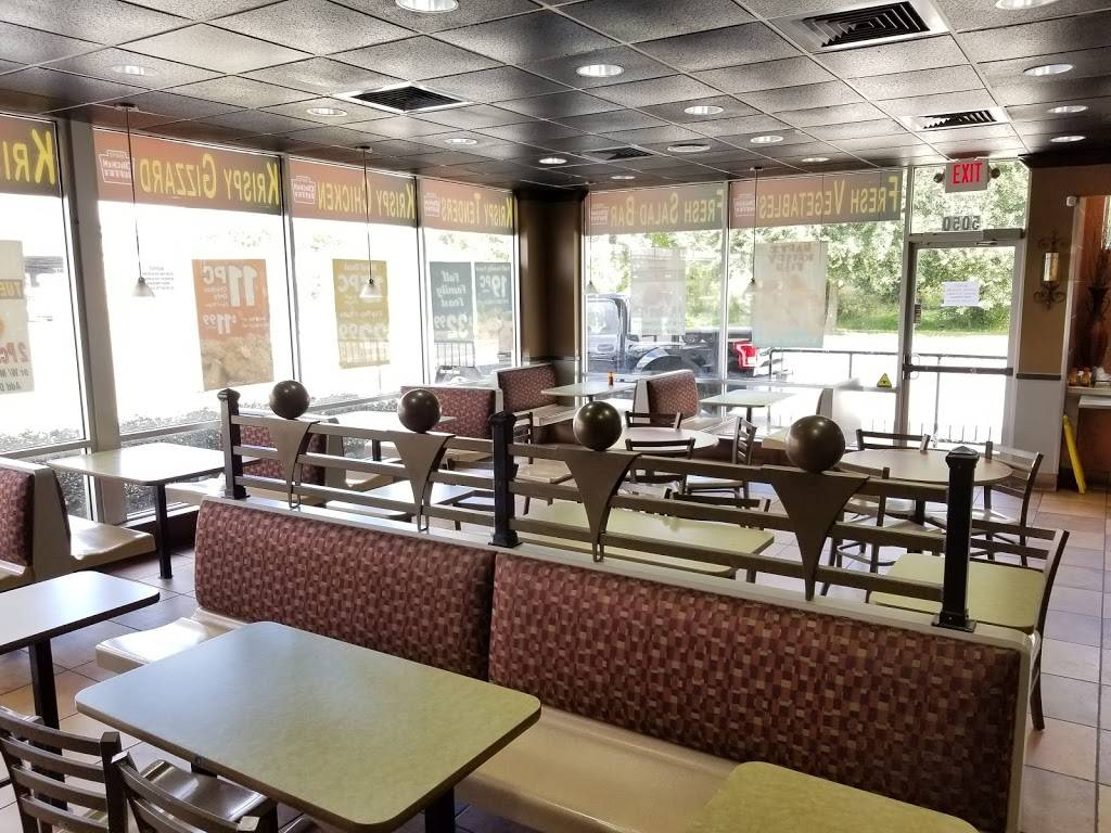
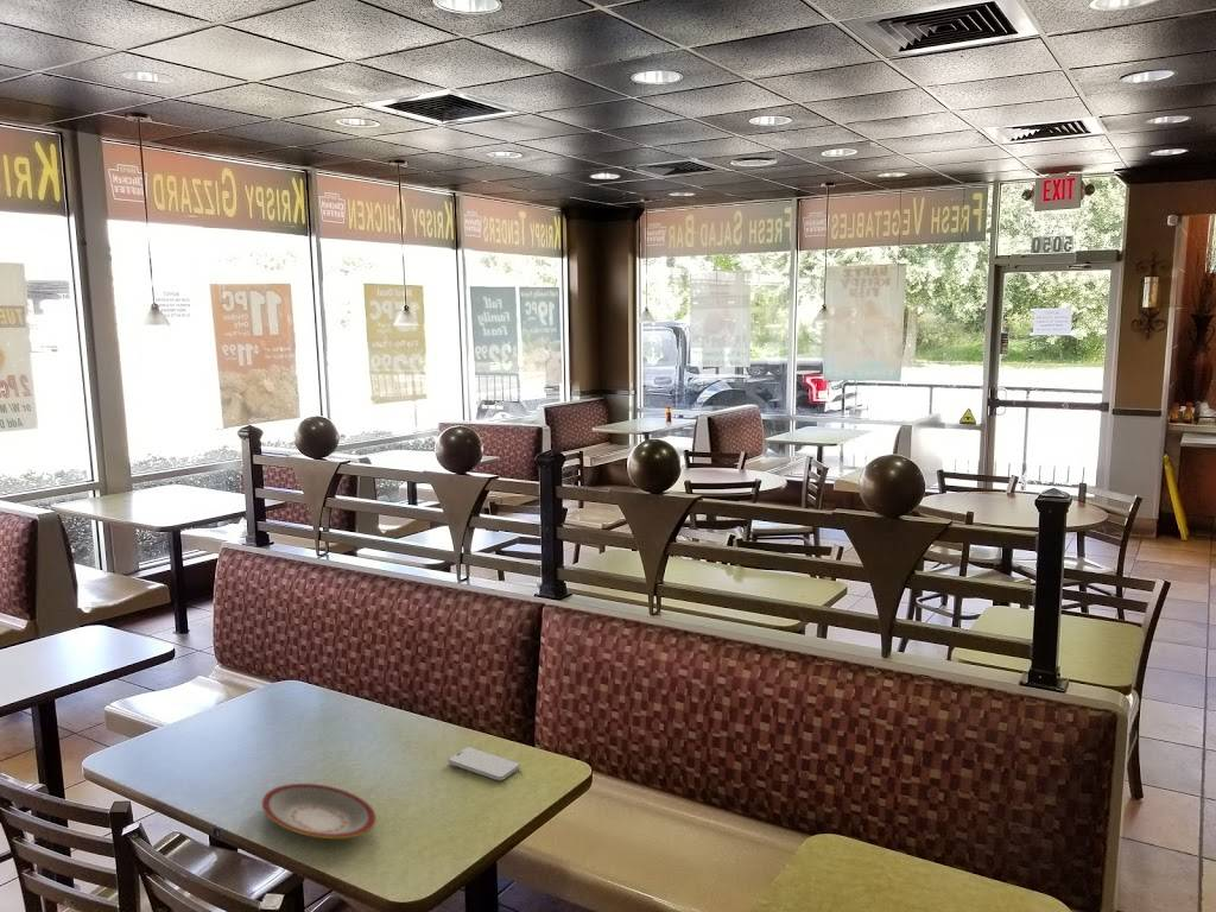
+ plate (318, 815)
+ smartphone (483, 762)
